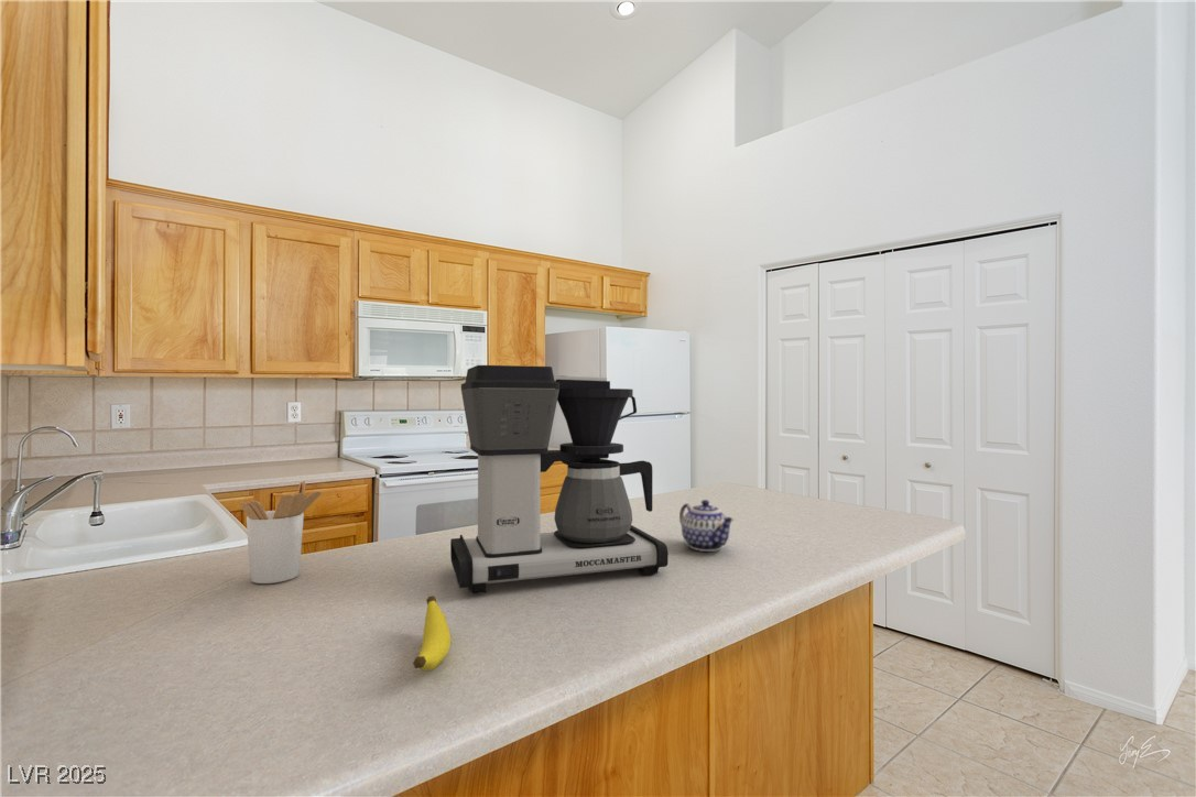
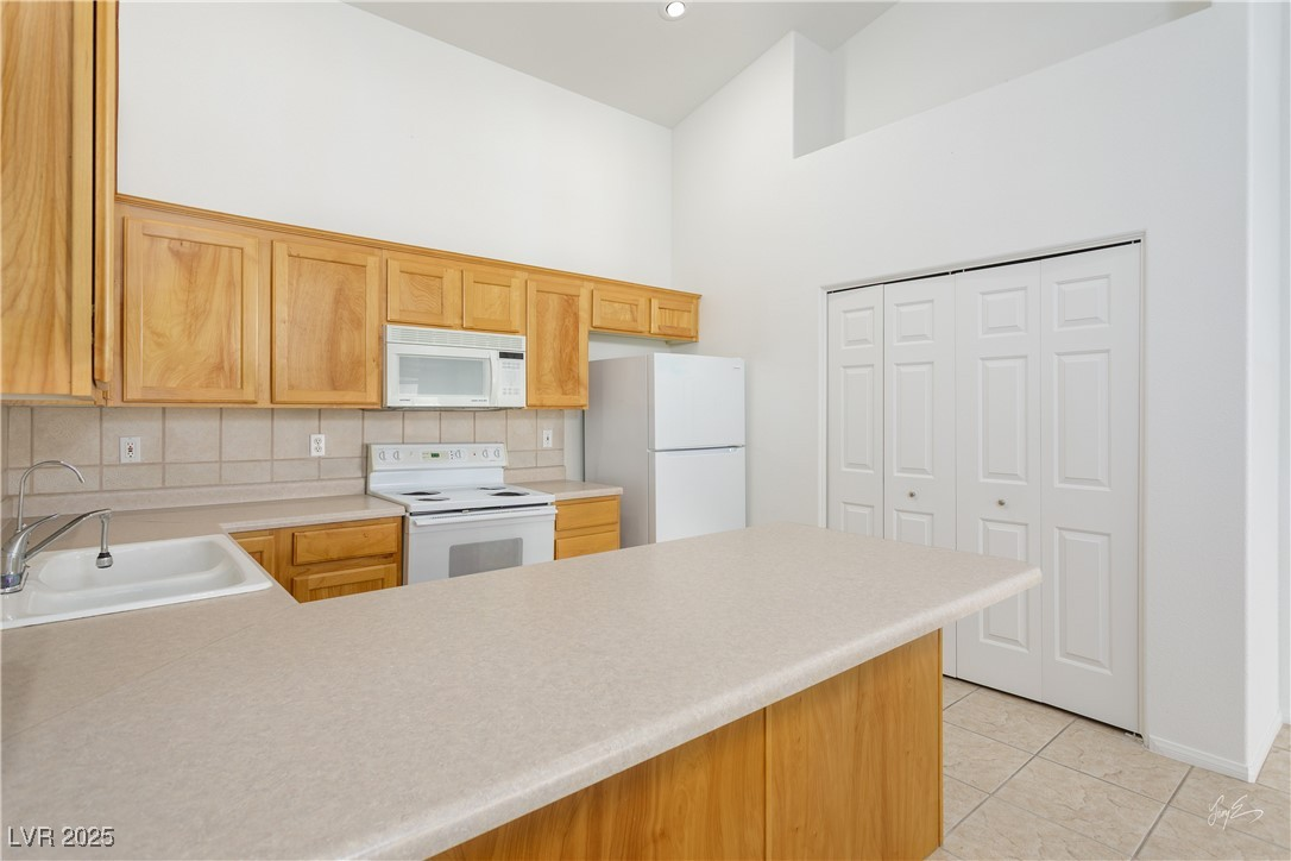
- utensil holder (283, 532)
- banana (435, 636)
- coffee maker (563, 462)
- teapot (705, 523)
